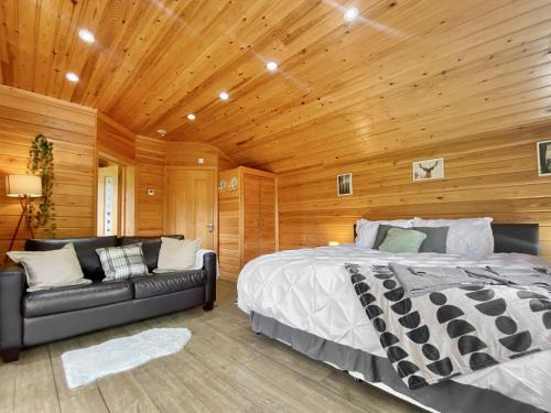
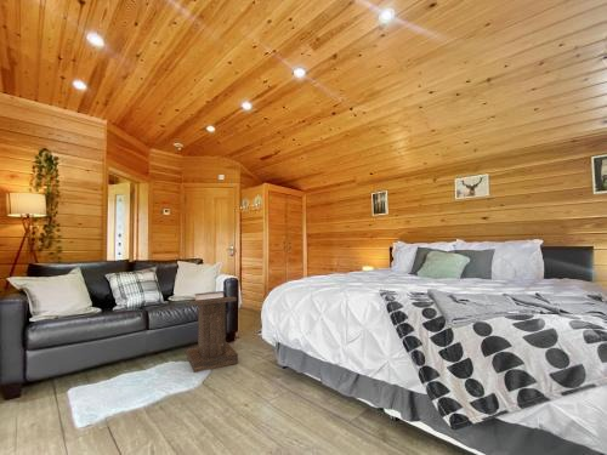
+ lectern (211, 325)
